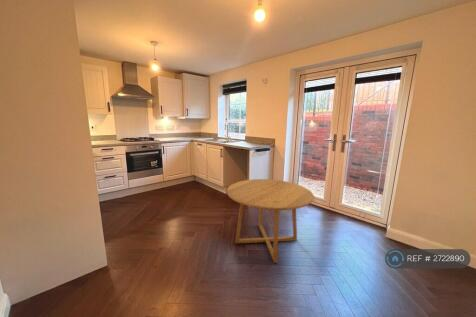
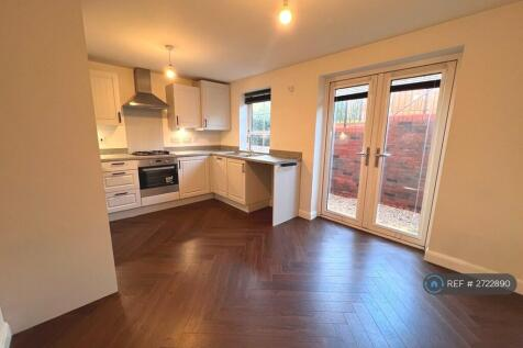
- round table (261, 216)
